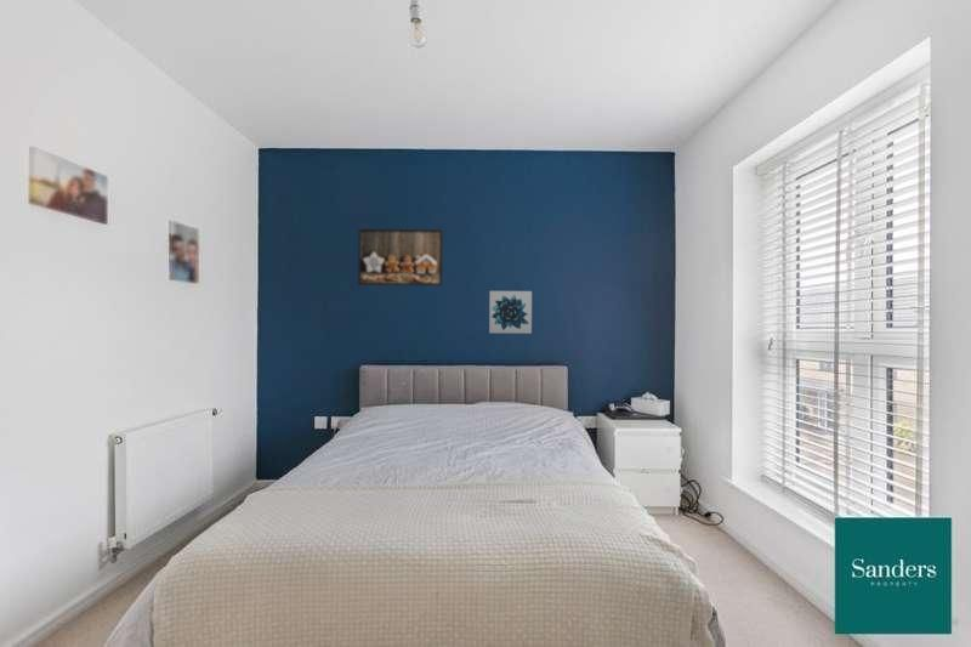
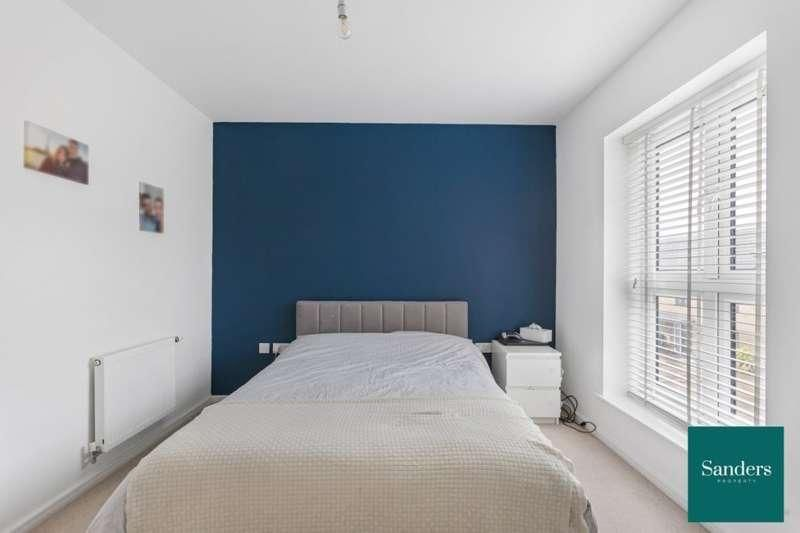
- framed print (401, 256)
- wall art (510, 312)
